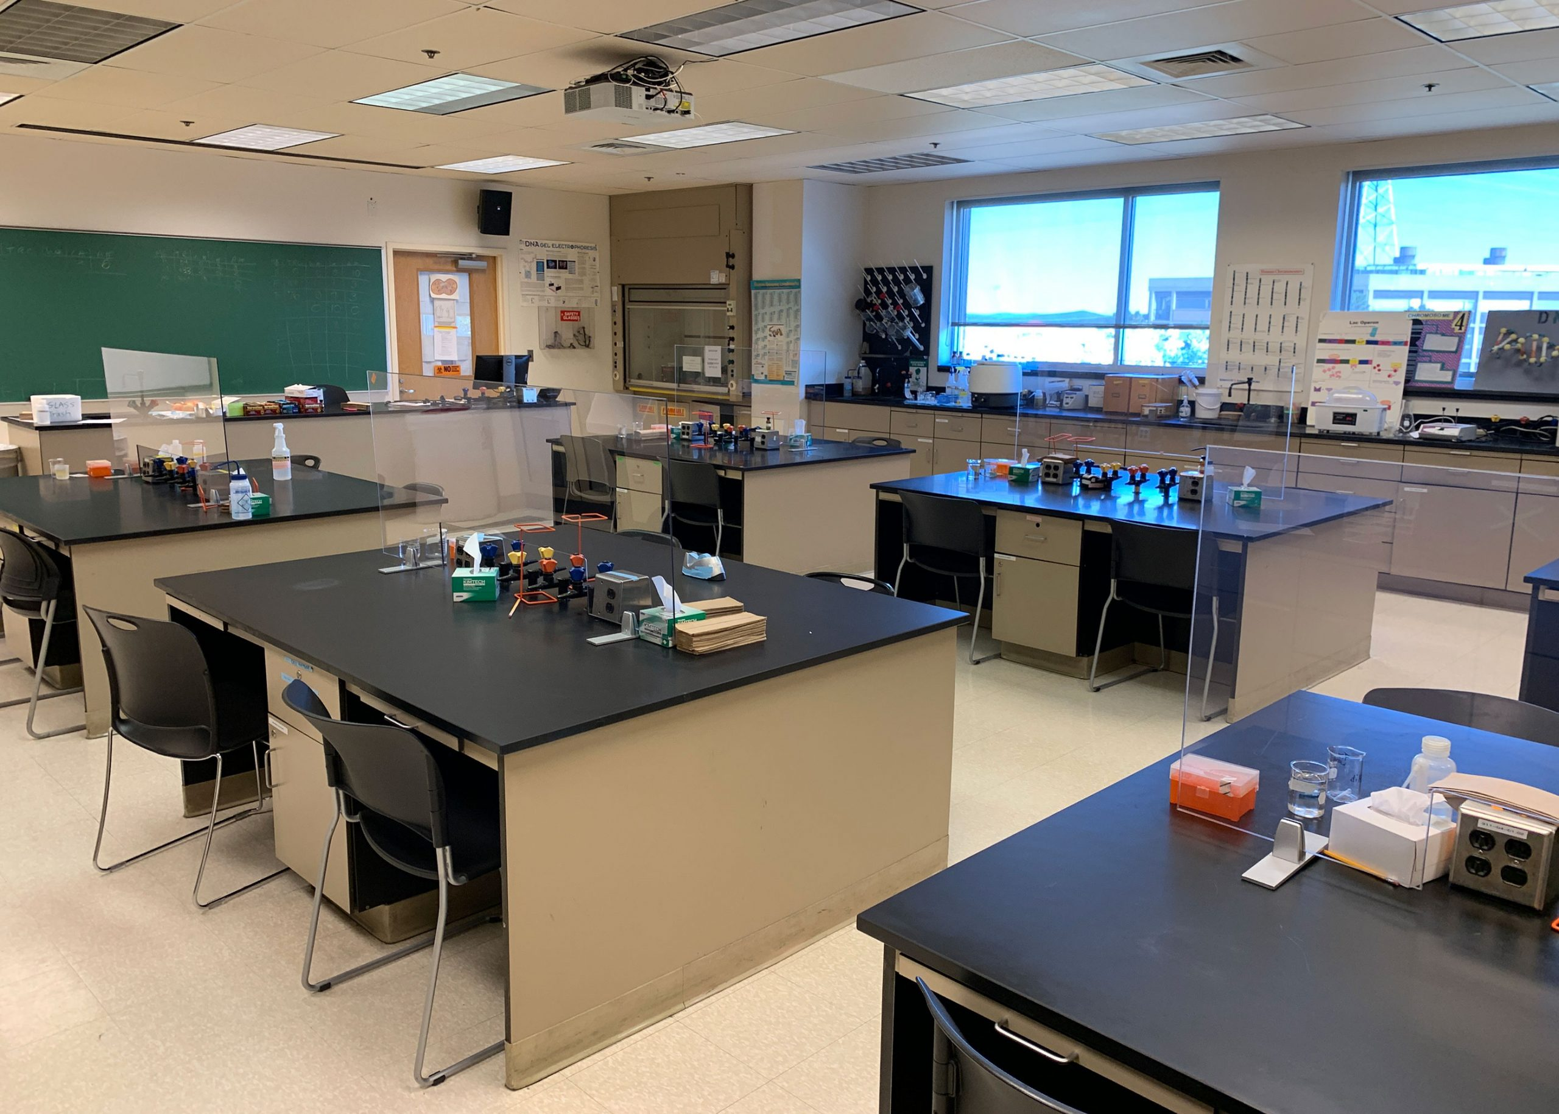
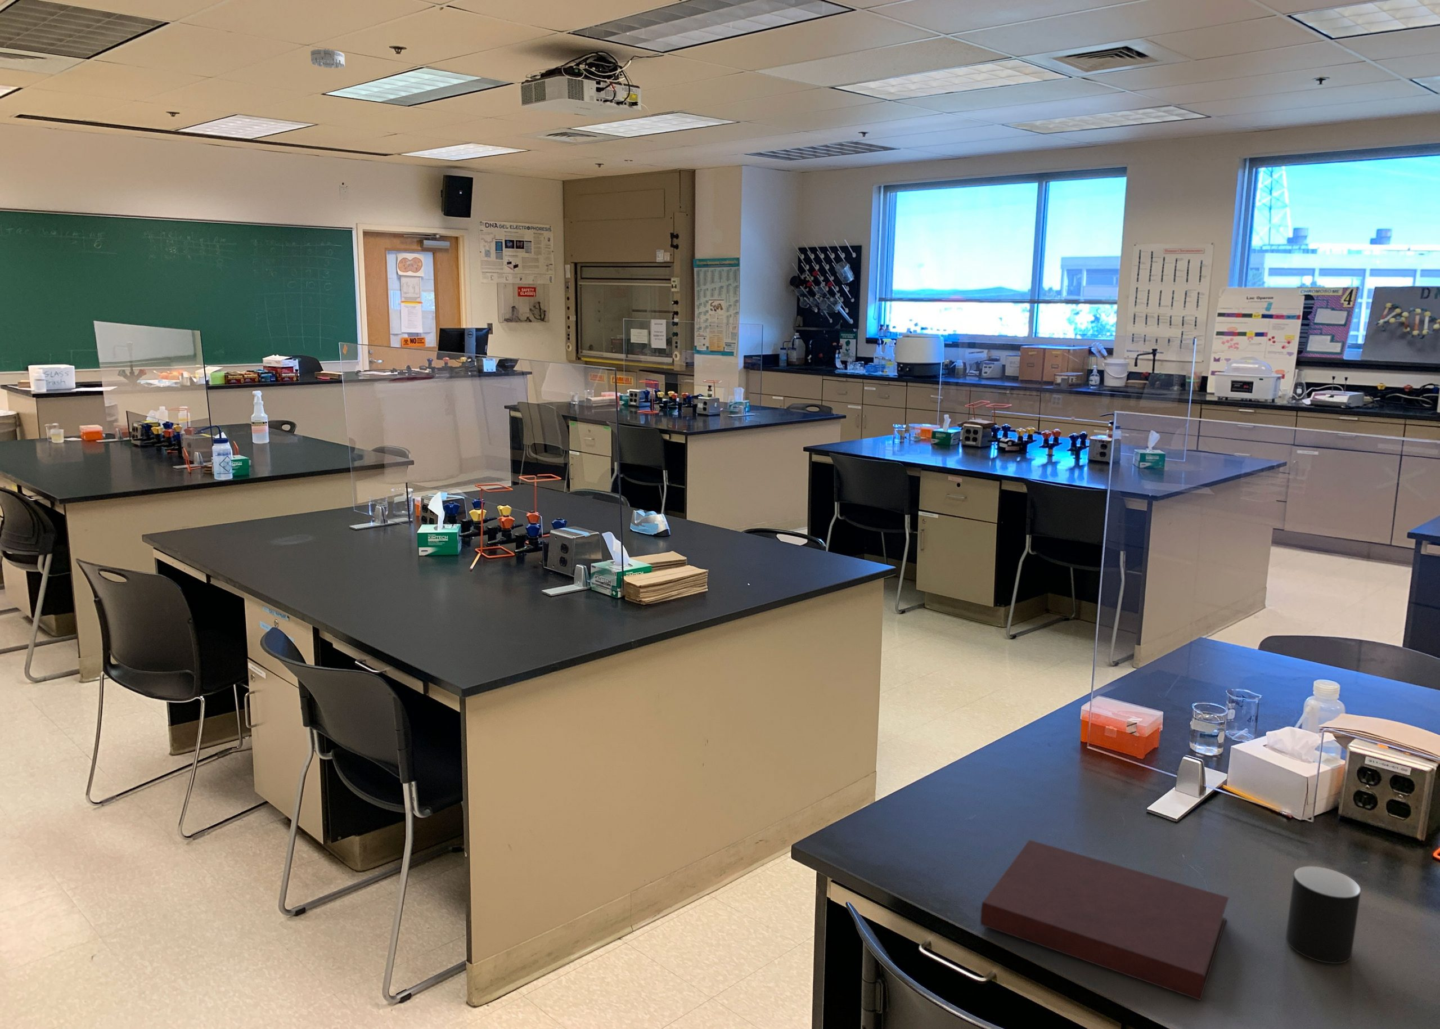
+ notebook (1105, 911)
+ cup (1323, 908)
+ smoke detector (327, 58)
